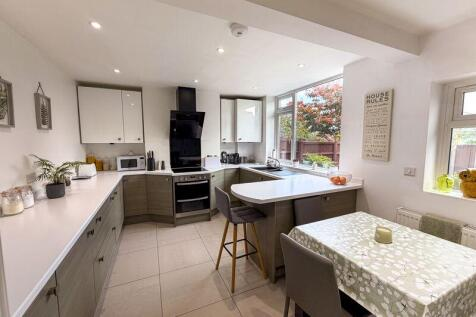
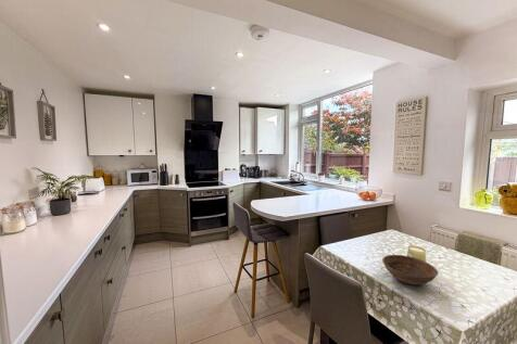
+ bowl (407, 271)
